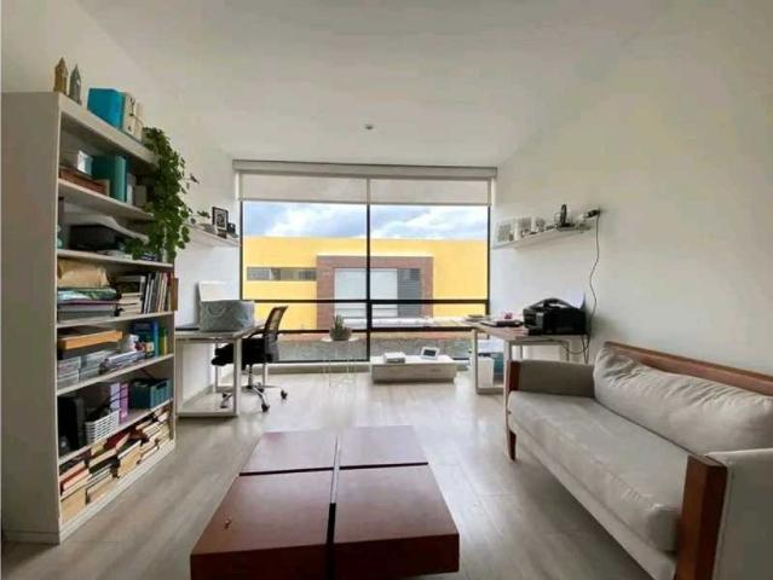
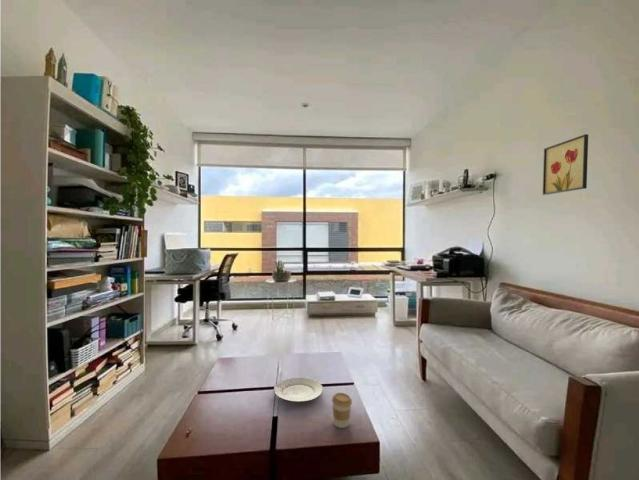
+ wall art (564, 167)
+ plate (298, 391)
+ coffee cup (341, 409)
